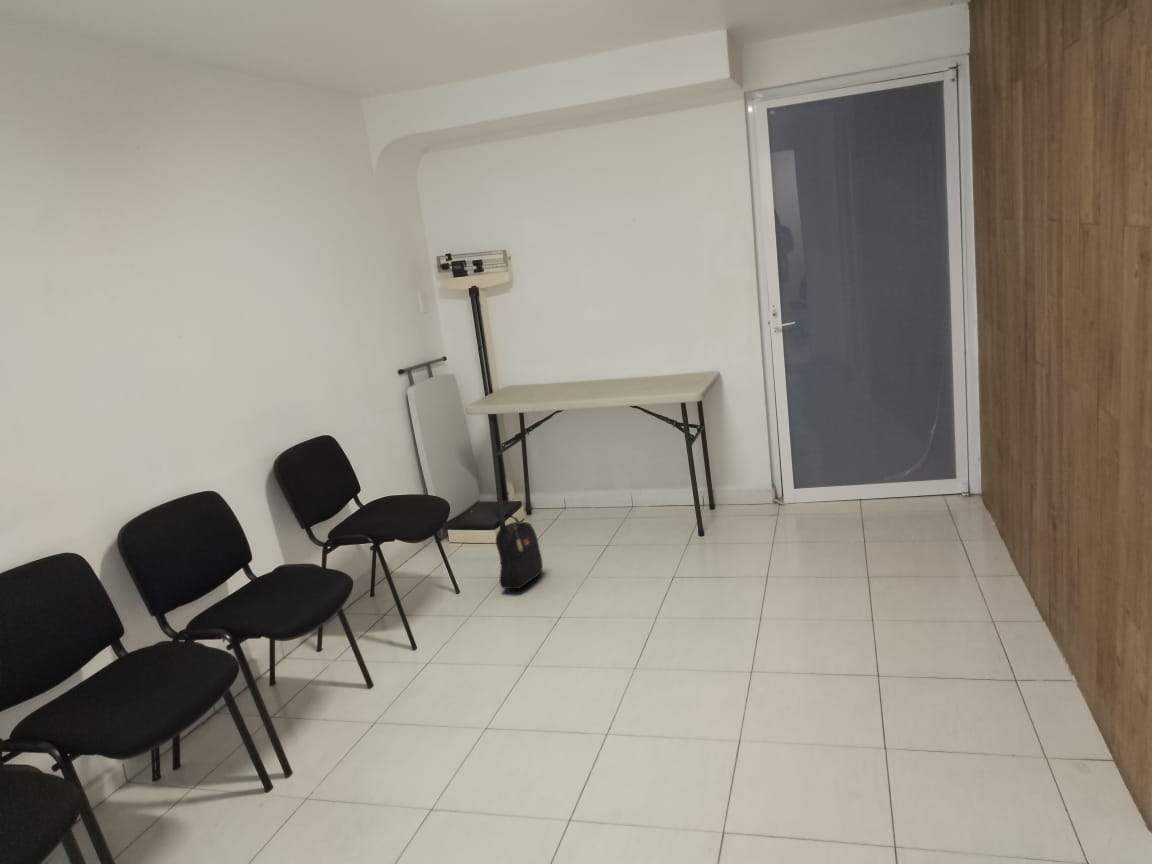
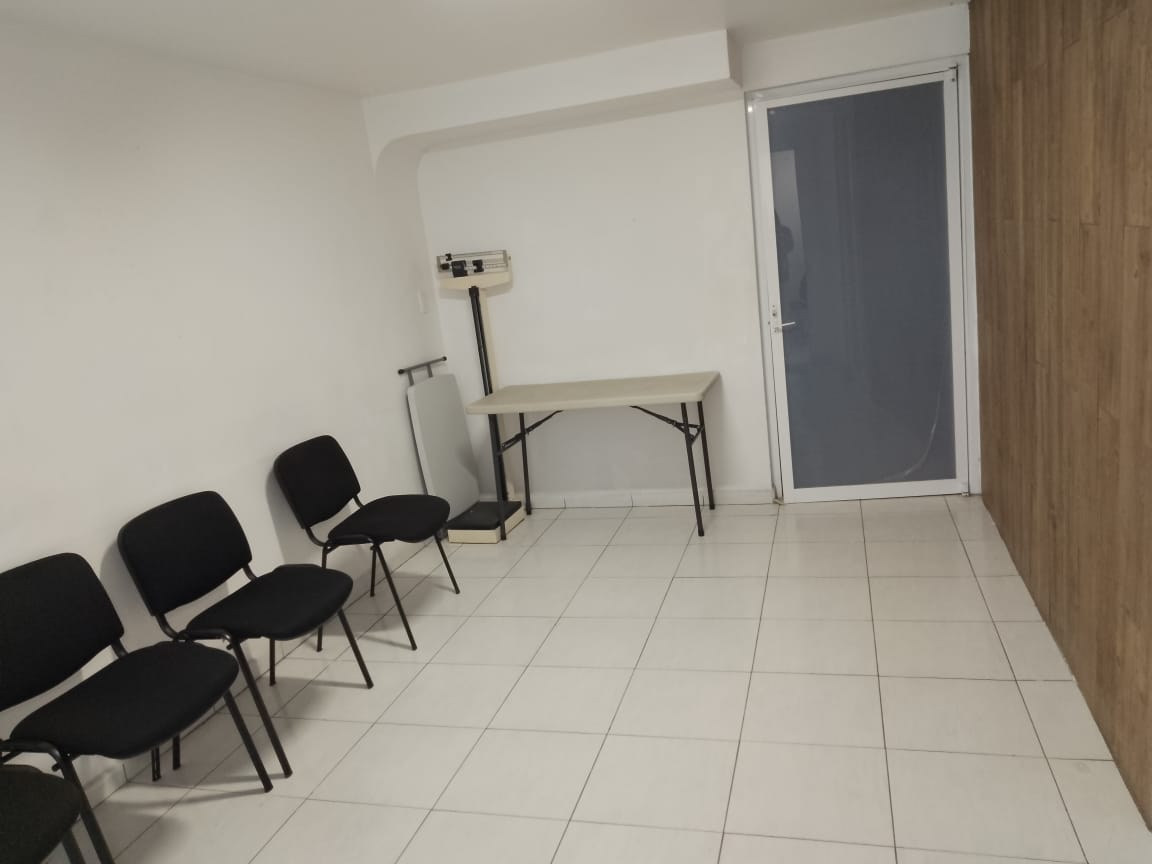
- backpack (517, 548)
